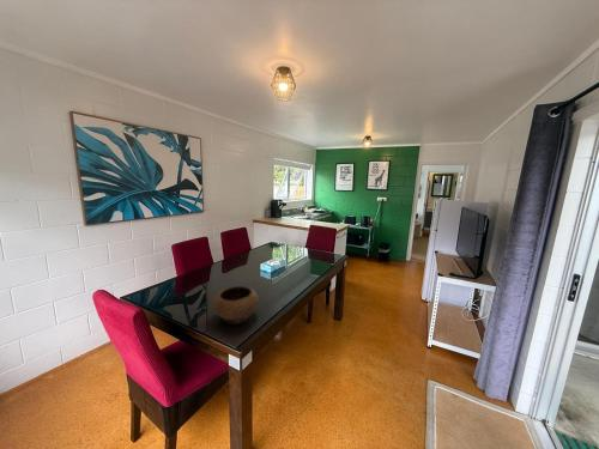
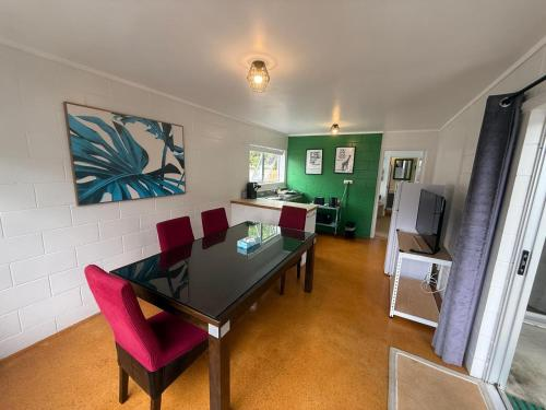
- bowl (236, 304)
